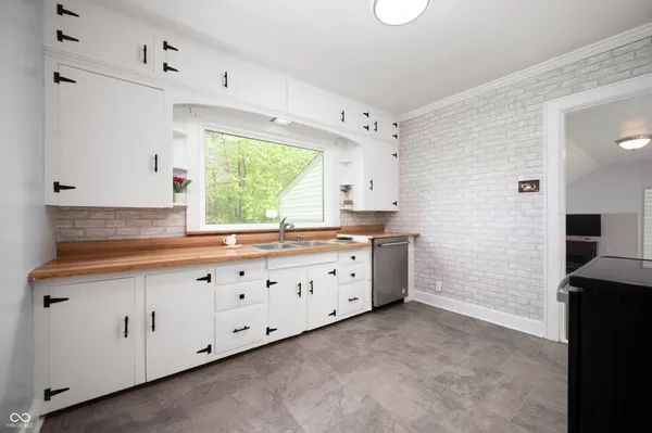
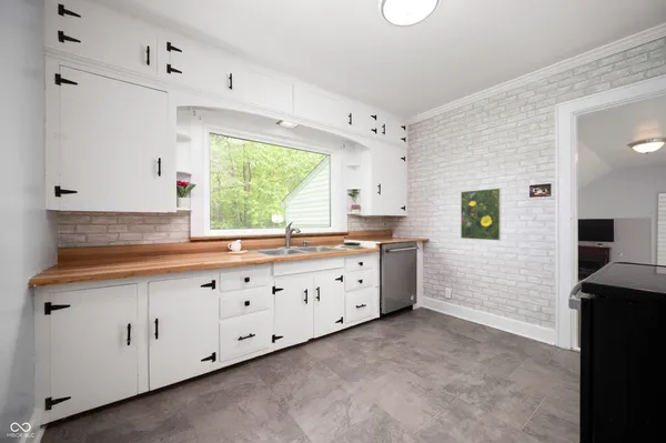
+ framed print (480, 214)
